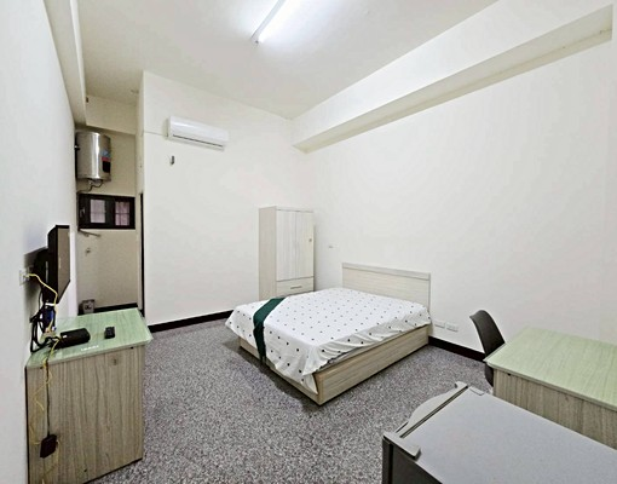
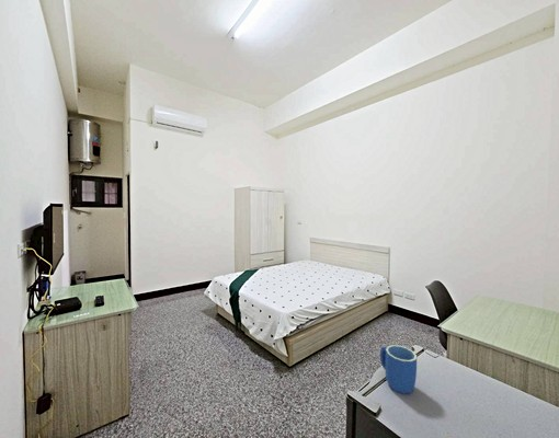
+ mug (397, 367)
